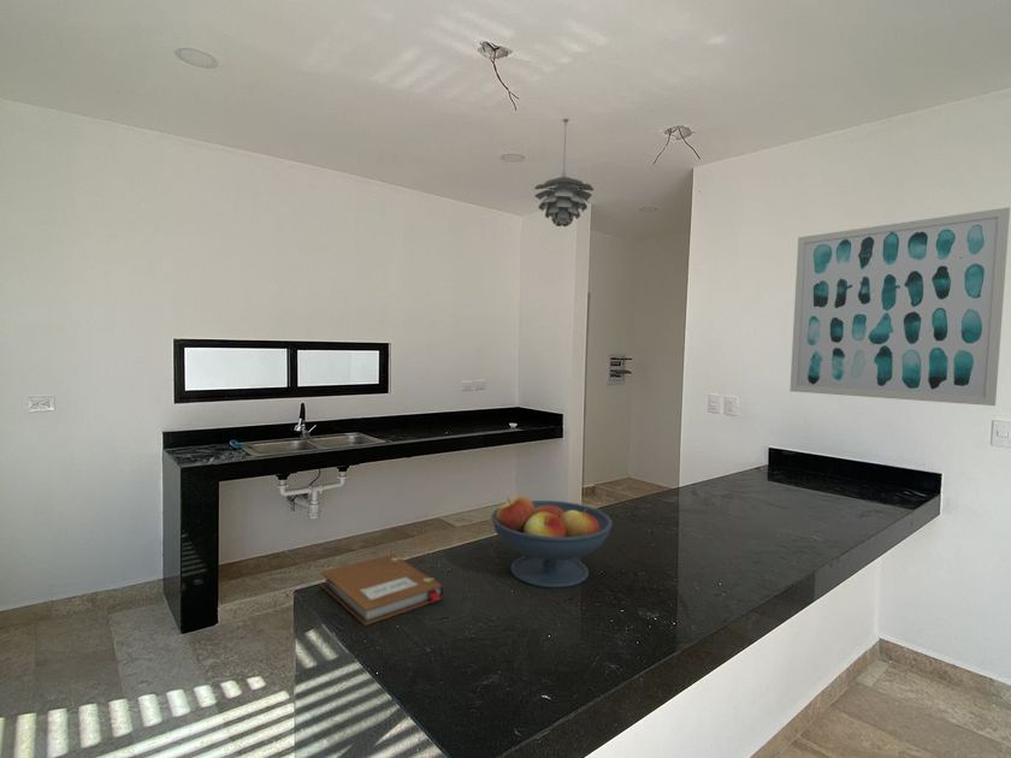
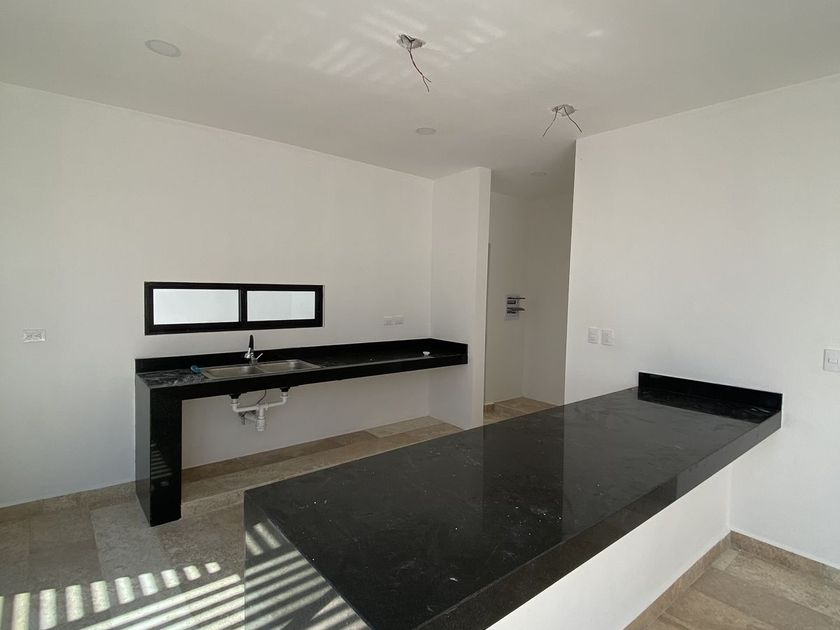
- notebook (383, 585)
- pendant light (563, 172)
- wall art (885, 312)
- fruit bowl (550, 534)
